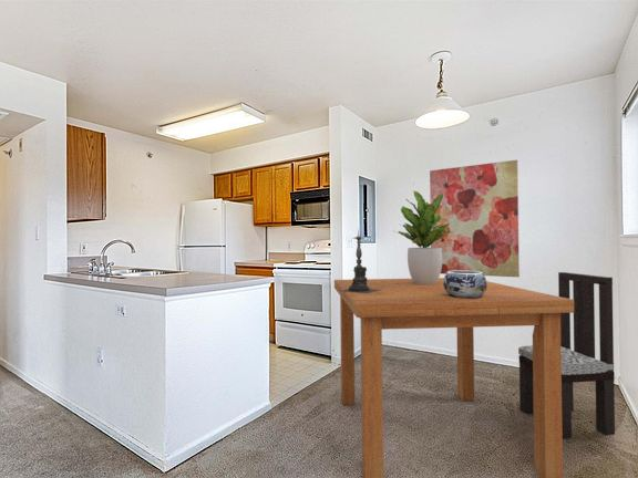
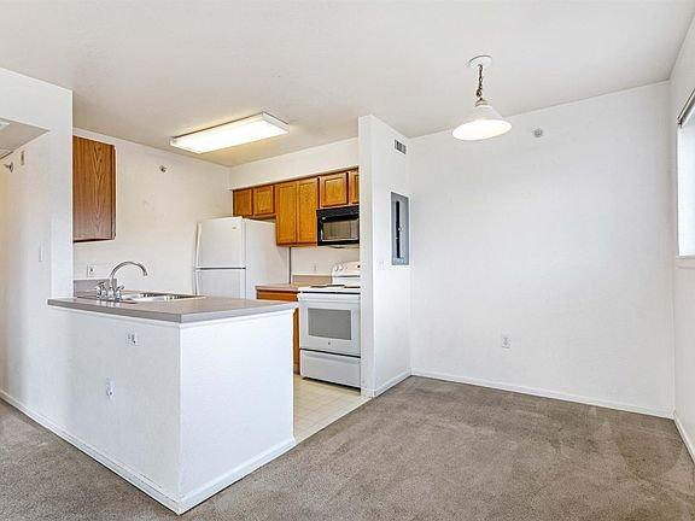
- decorative bowl (464, 283)
- dining chair (563, 347)
- potted plant (426, 236)
- candle holder (359, 259)
- wall art (471, 220)
- dining table (457, 360)
